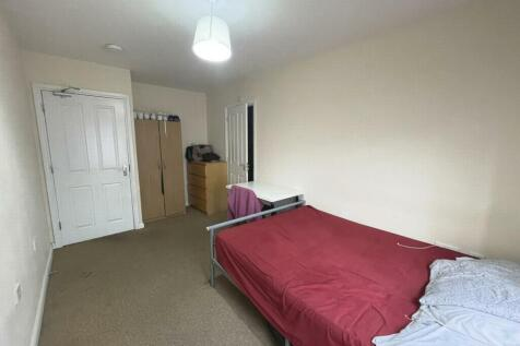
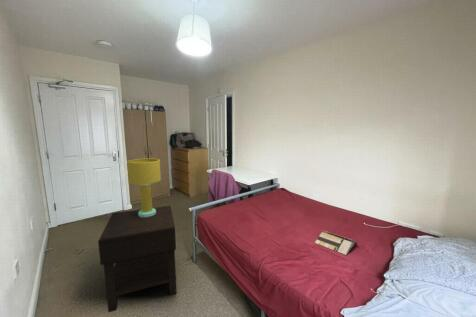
+ nightstand (143, 251)
+ table lamp (145, 187)
+ brochure (335, 238)
